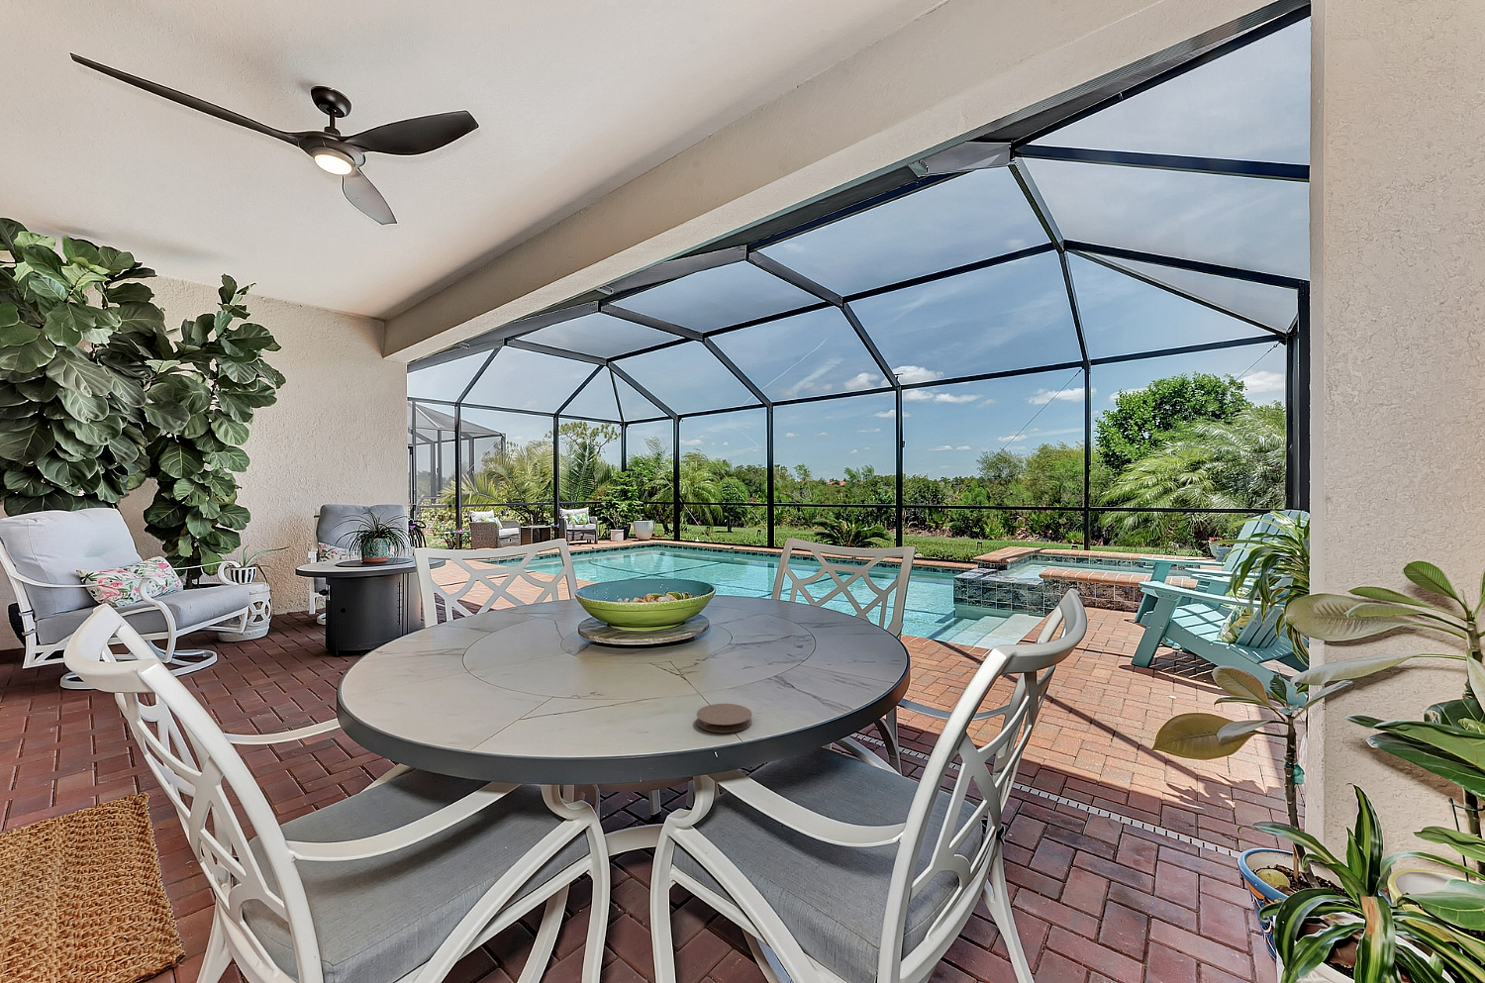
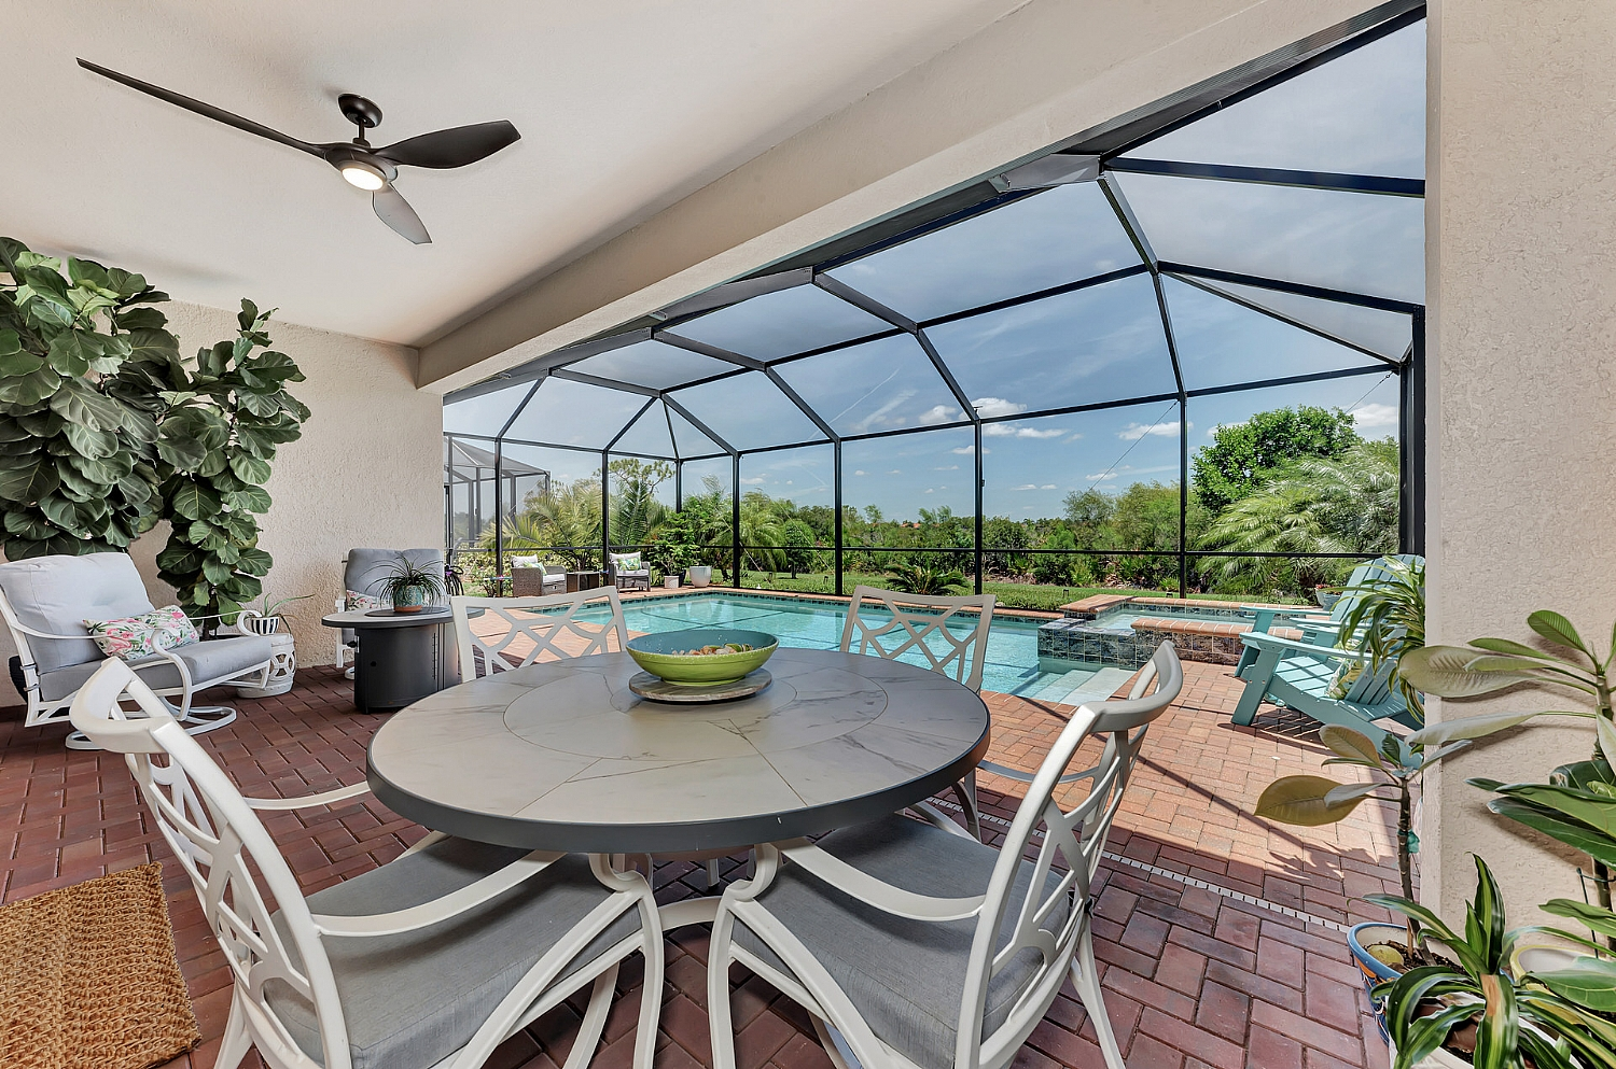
- coaster (724, 716)
